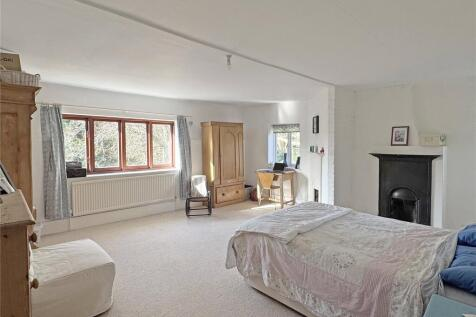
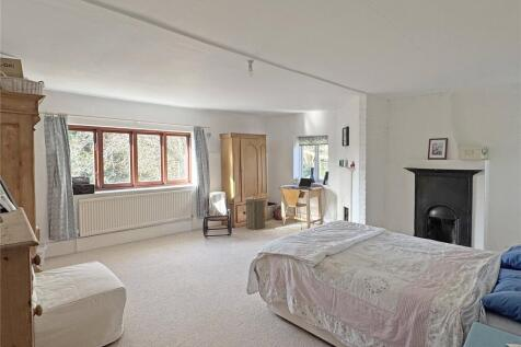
+ laundry hamper (255, 211)
